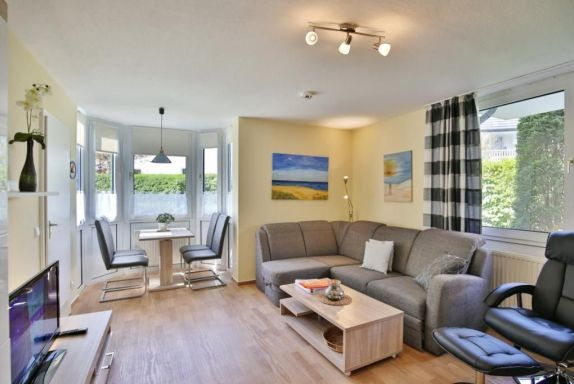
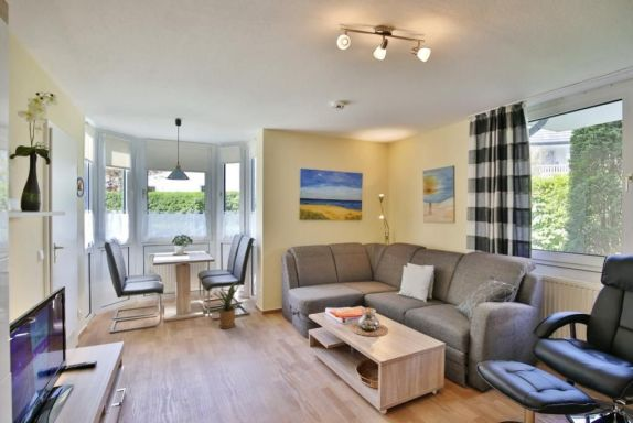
+ house plant (225, 304)
